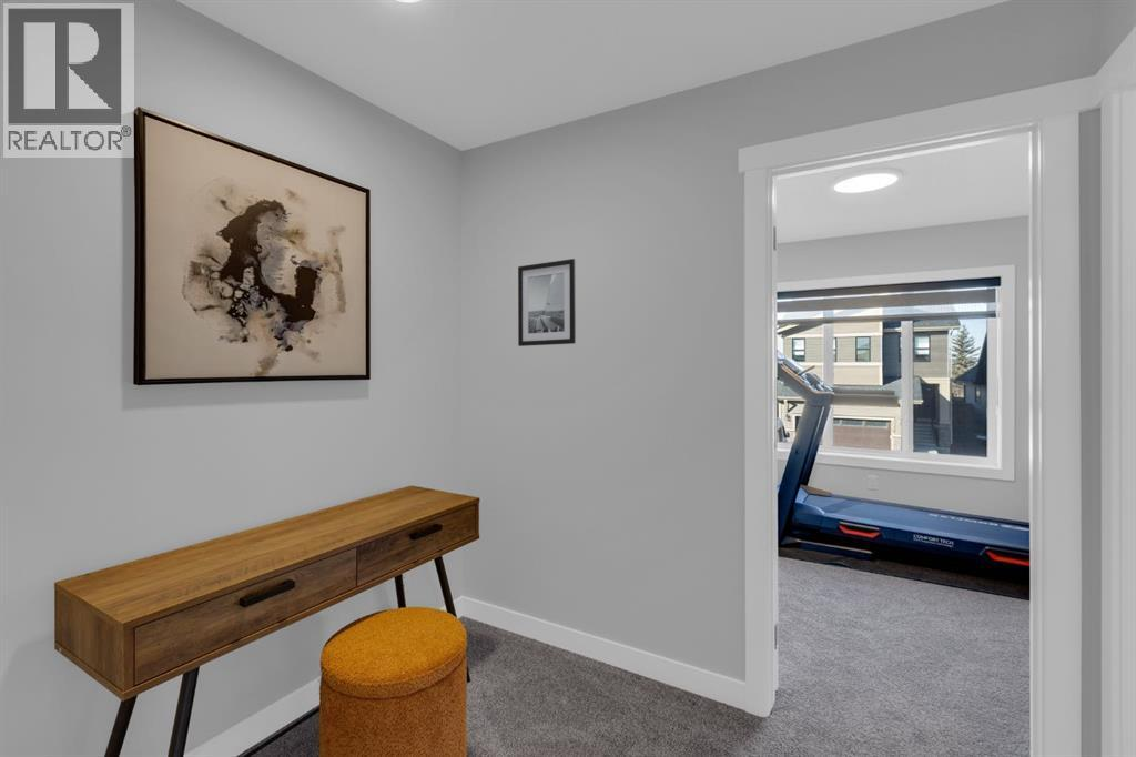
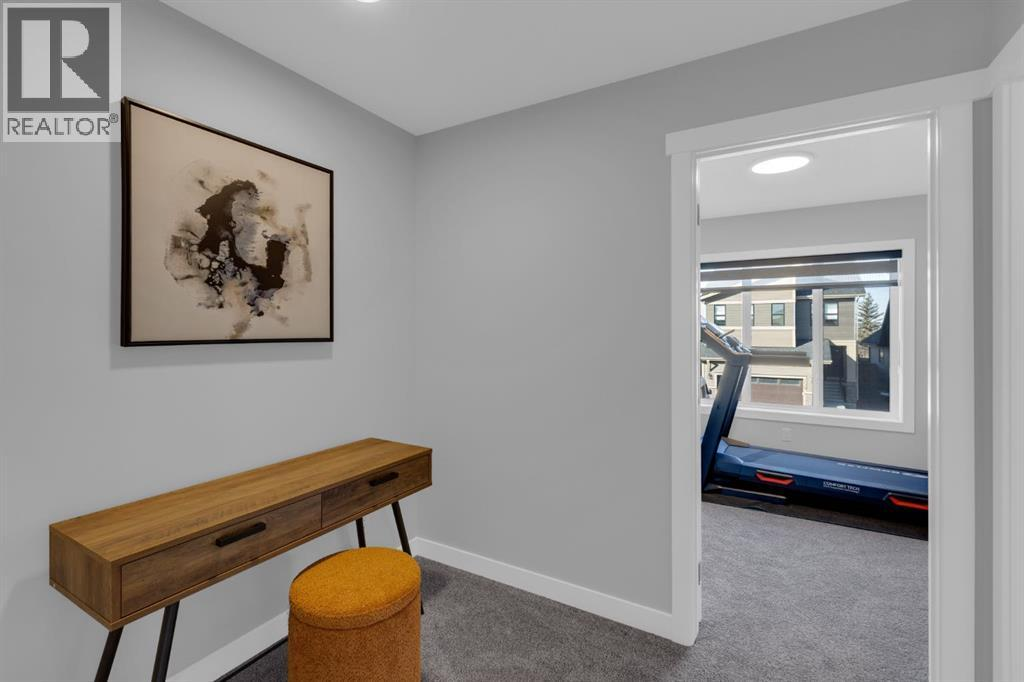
- wall art (546, 303)
